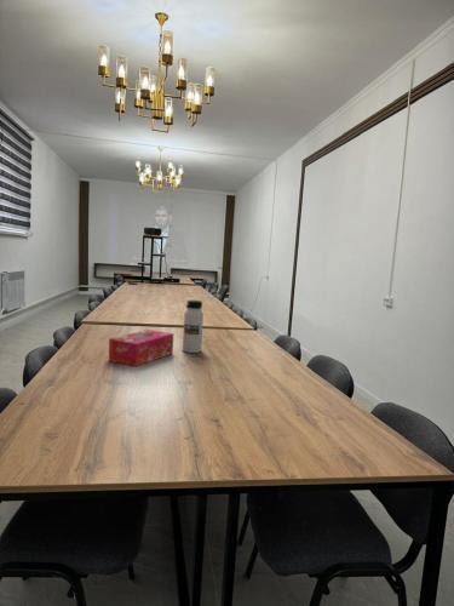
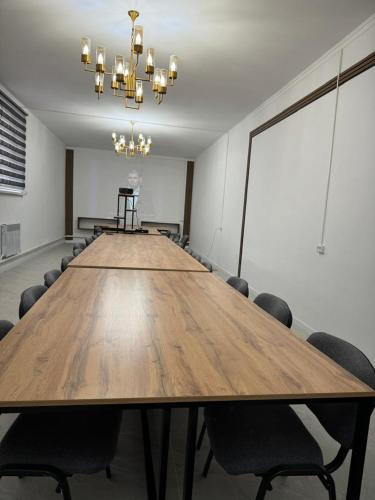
- water bottle (192, 325)
- tissue box (142, 345)
